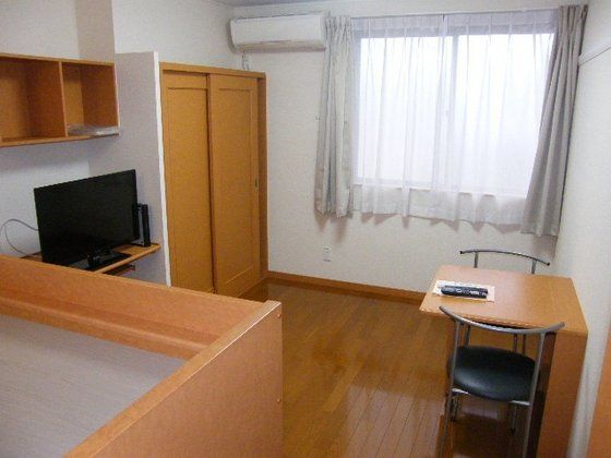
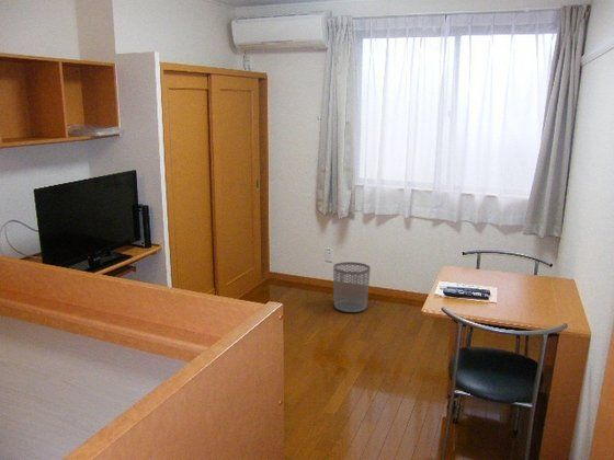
+ waste bin (351, 287)
